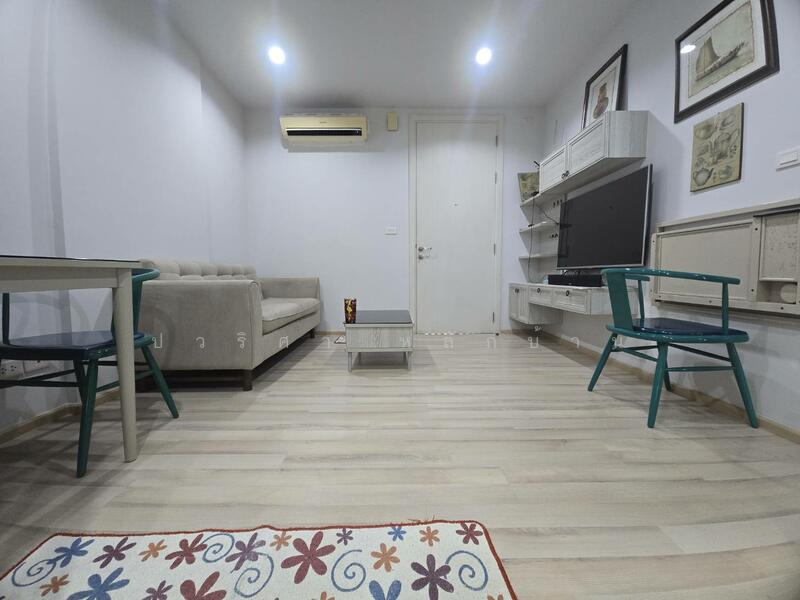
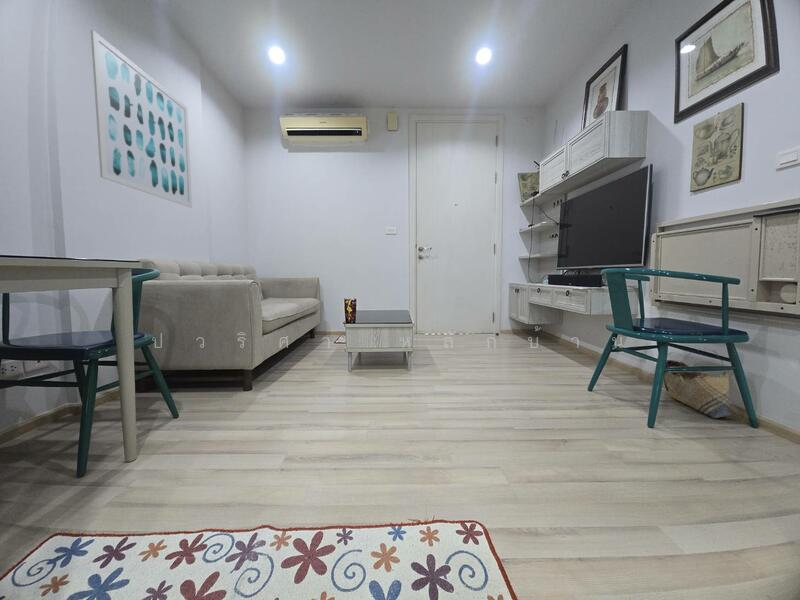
+ wall art (151, 136)
+ basket (691, 377)
